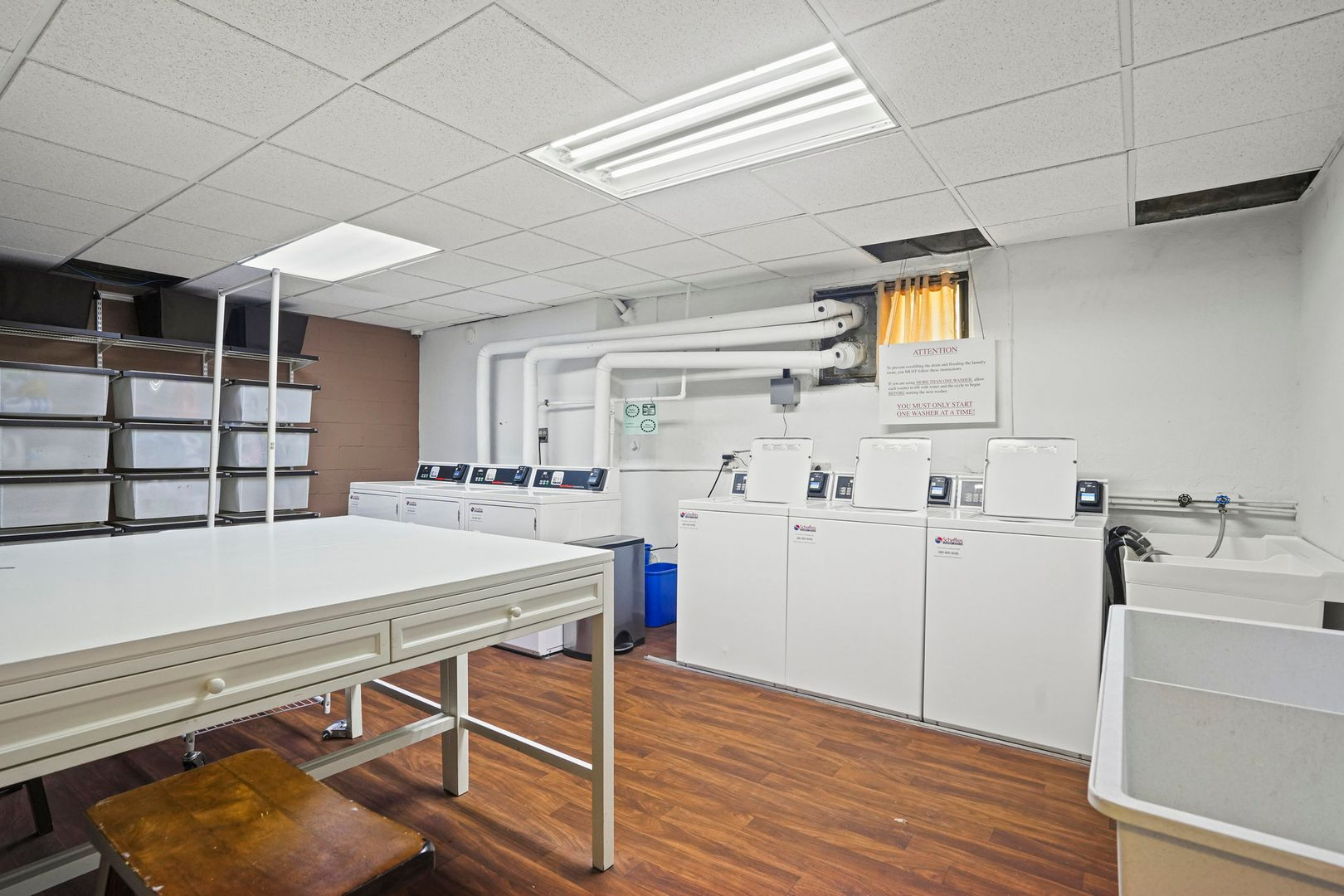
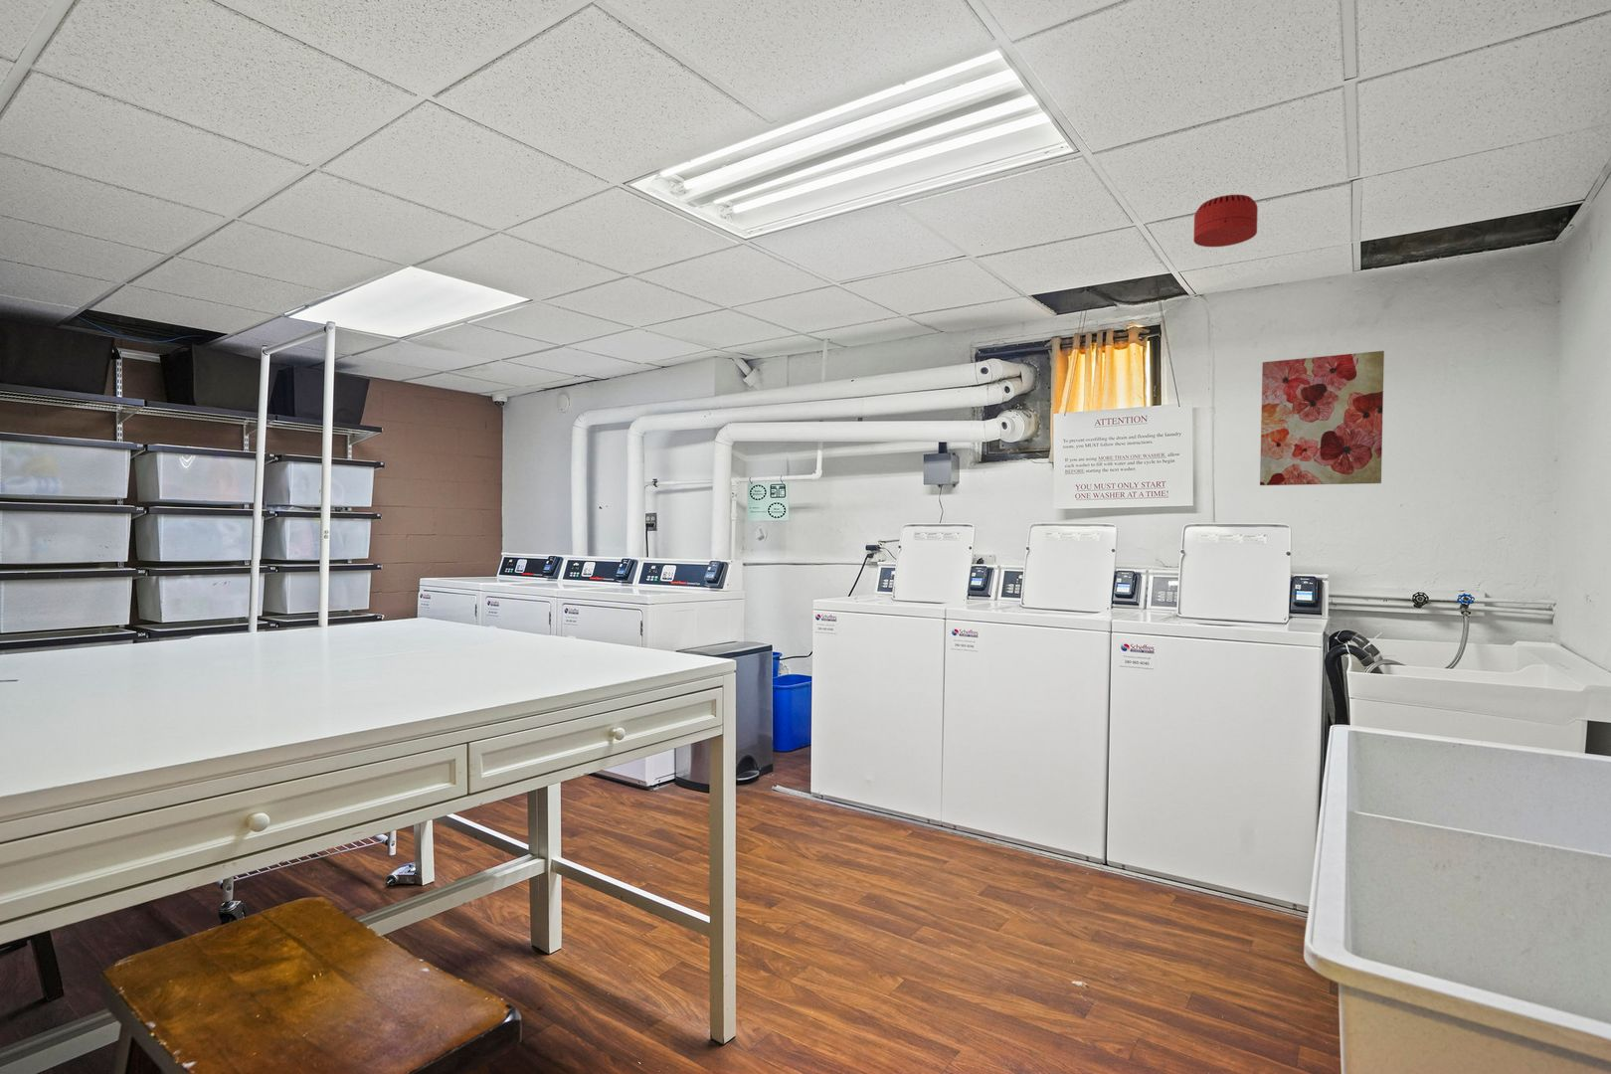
+ wall art (1320, 421)
+ smoke detector (1225, 219)
